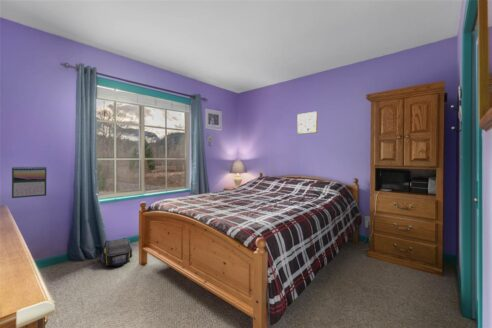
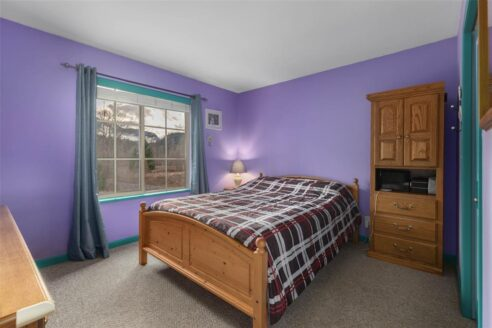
- shoulder bag (116, 250)
- calendar (29, 181)
- wall art (307, 123)
